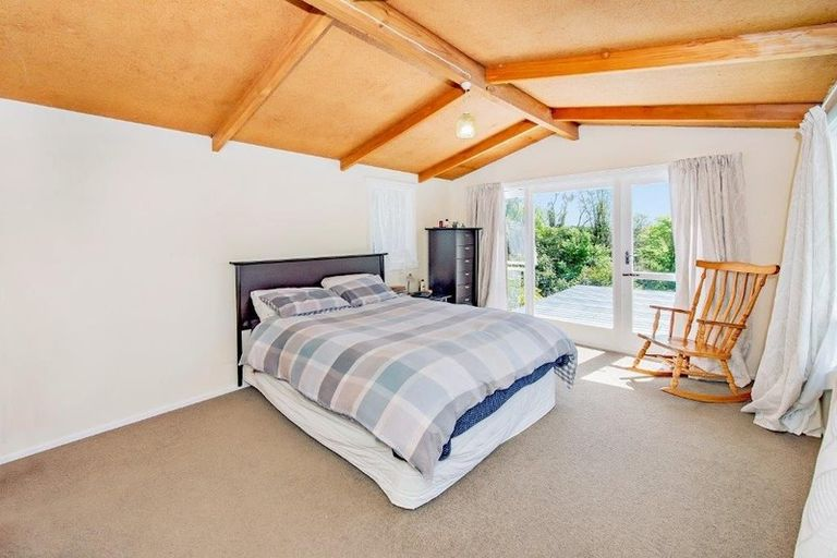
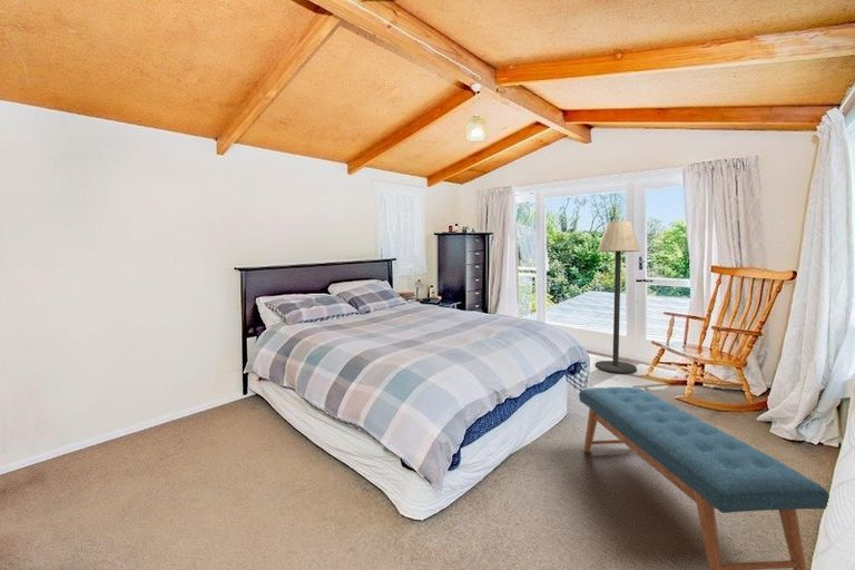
+ floor lamp (617, 295)
+ bench (667, 461)
